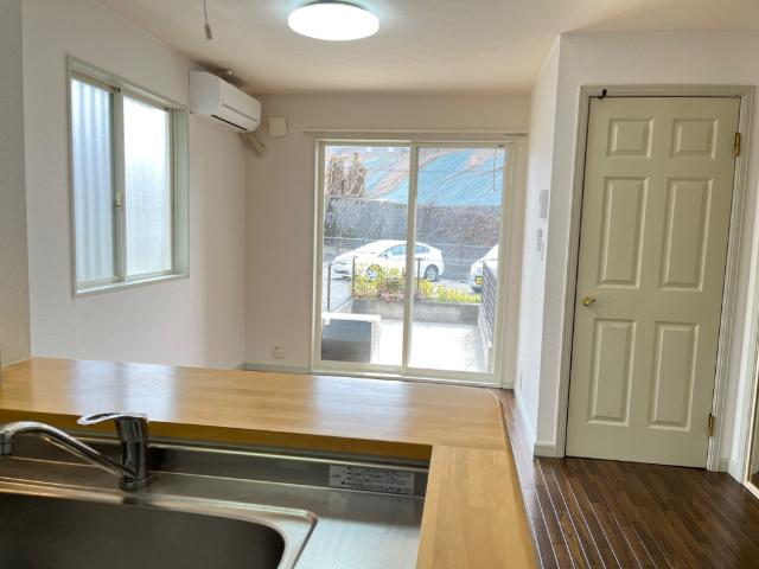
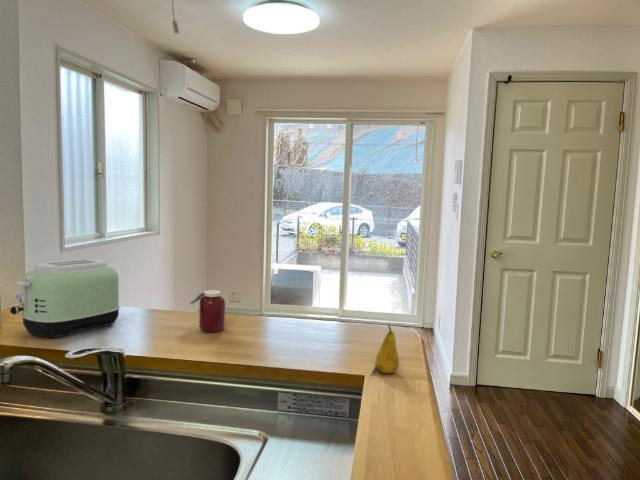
+ toaster (69, 295)
+ jar (207, 309)
+ fruit (387, 348)
